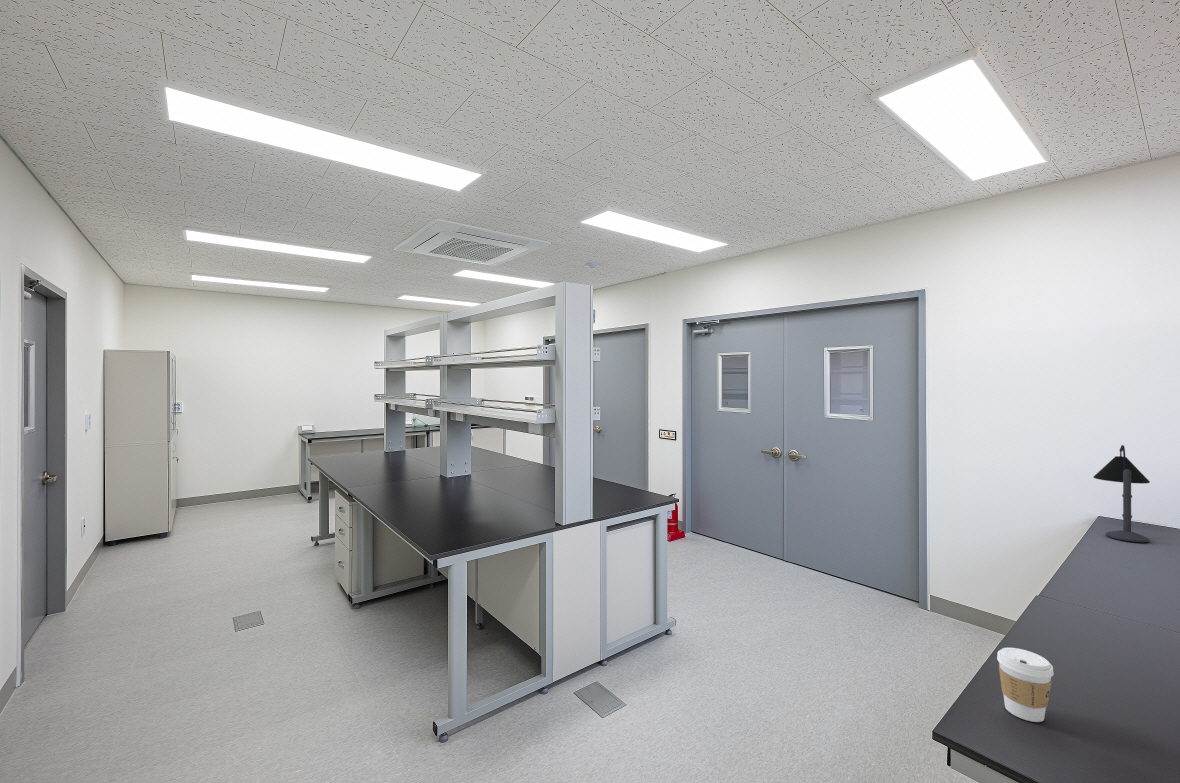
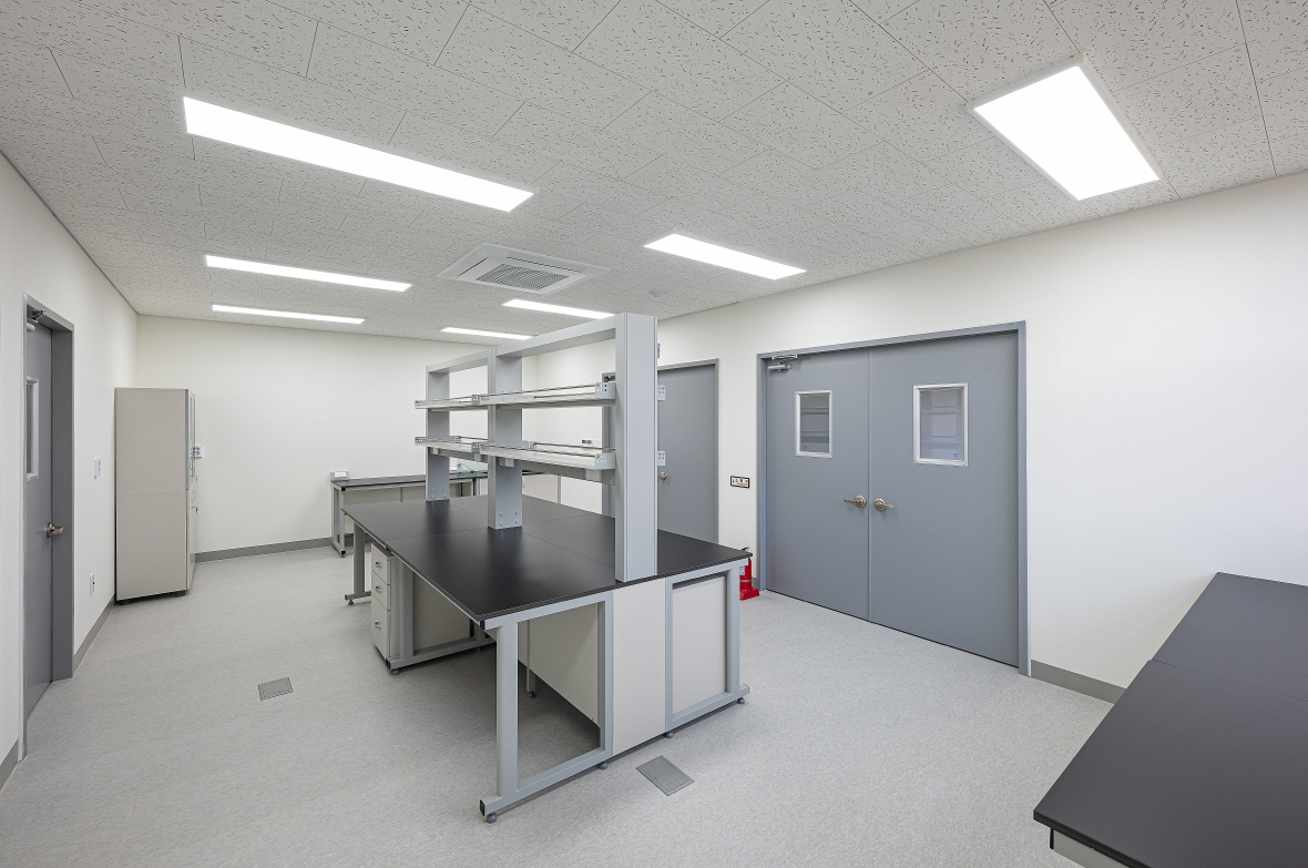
- coffee cup (1024, 683)
- desk lamp (1123, 488)
